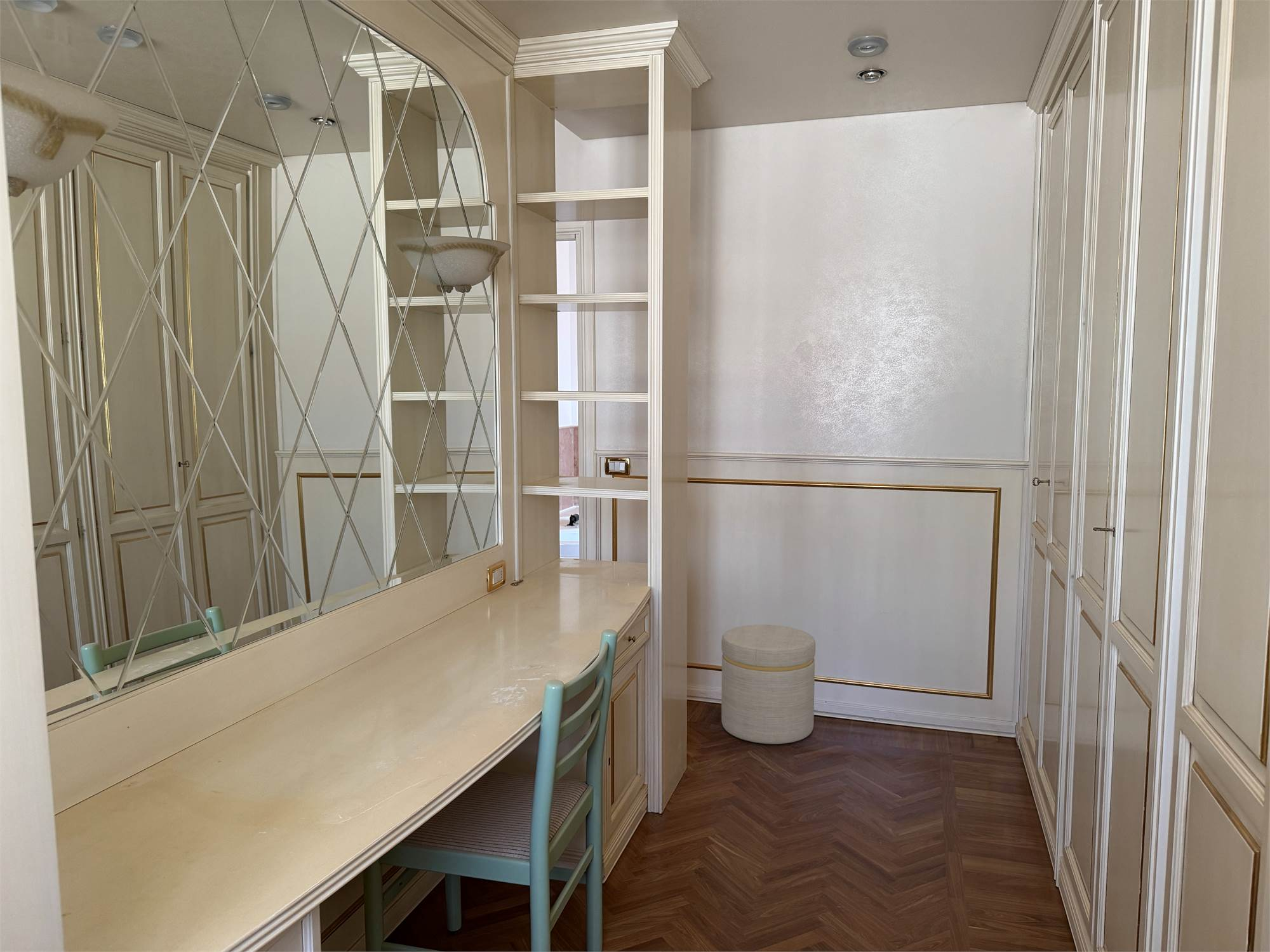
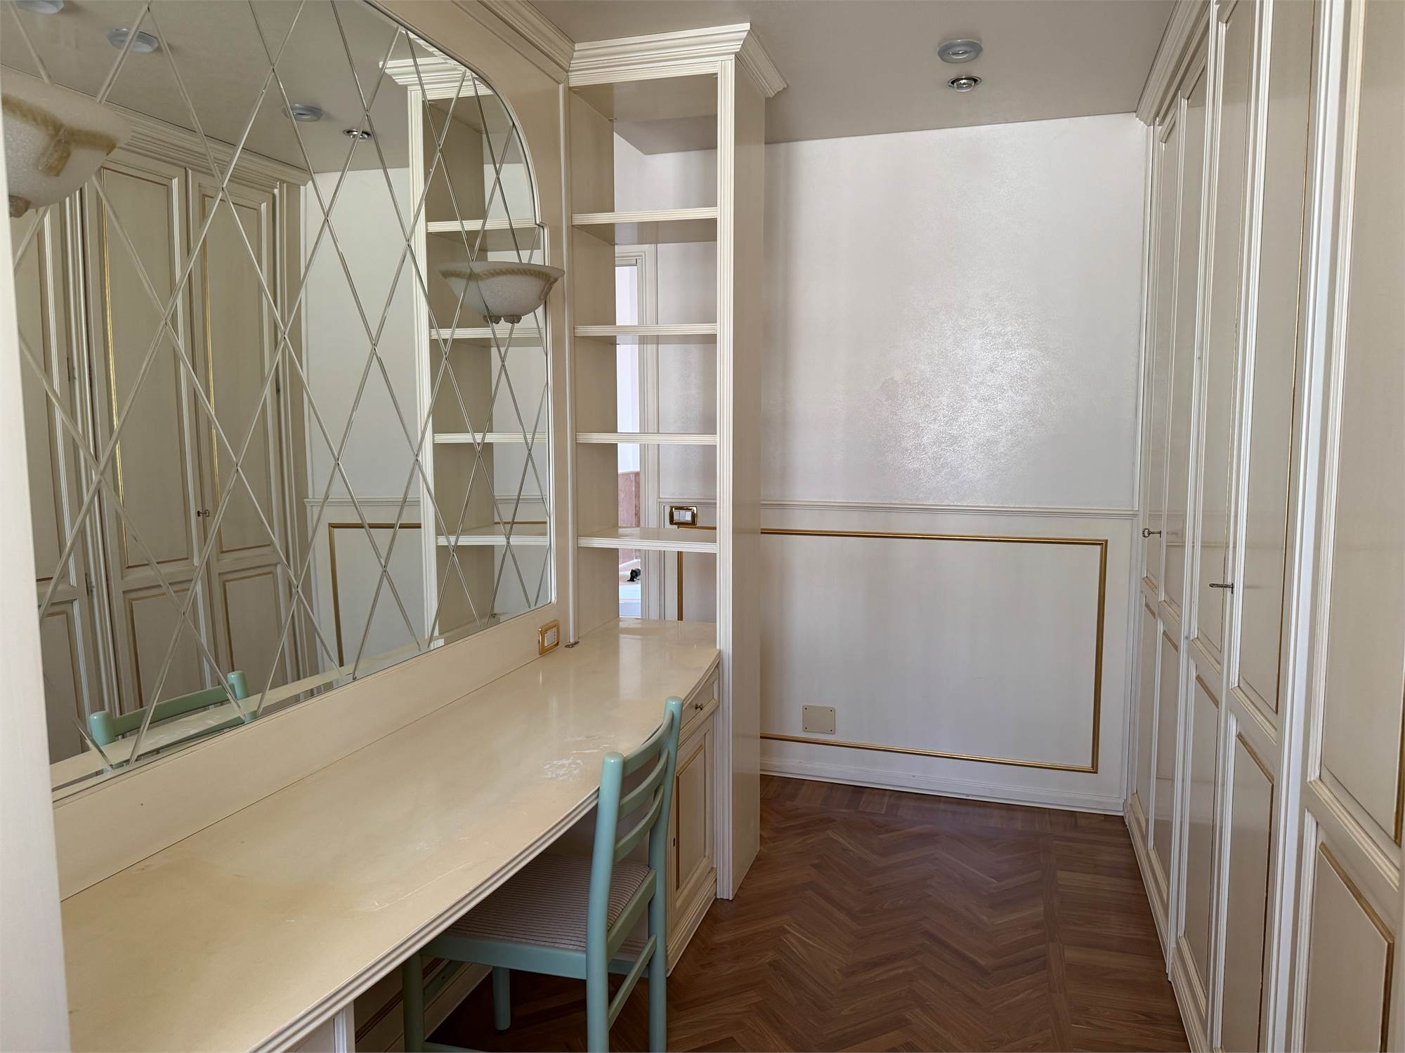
- ottoman (767, 681)
